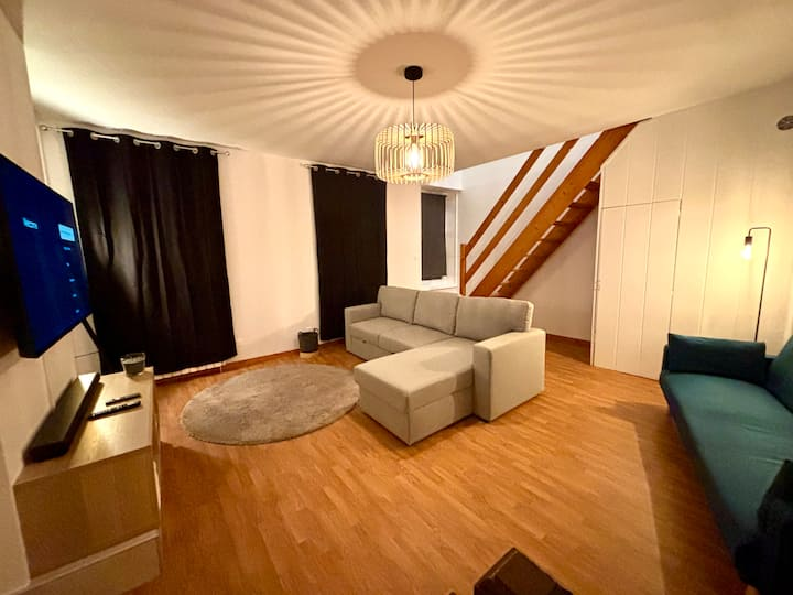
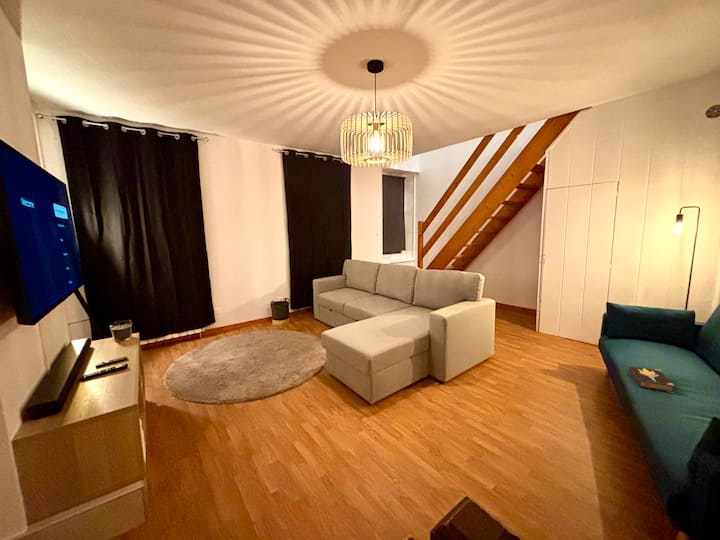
+ hardback book (649, 377)
